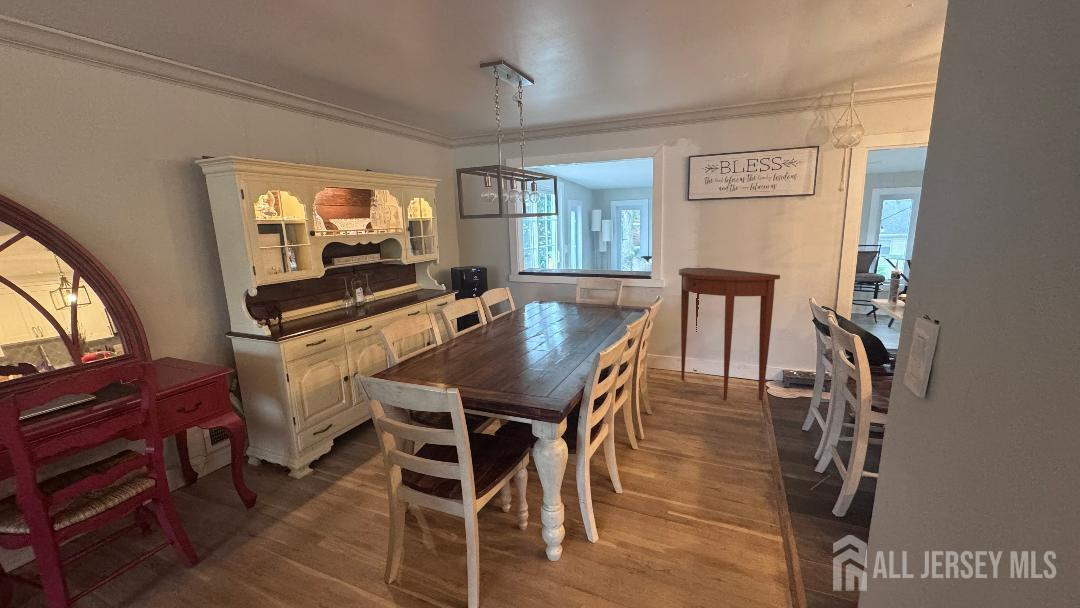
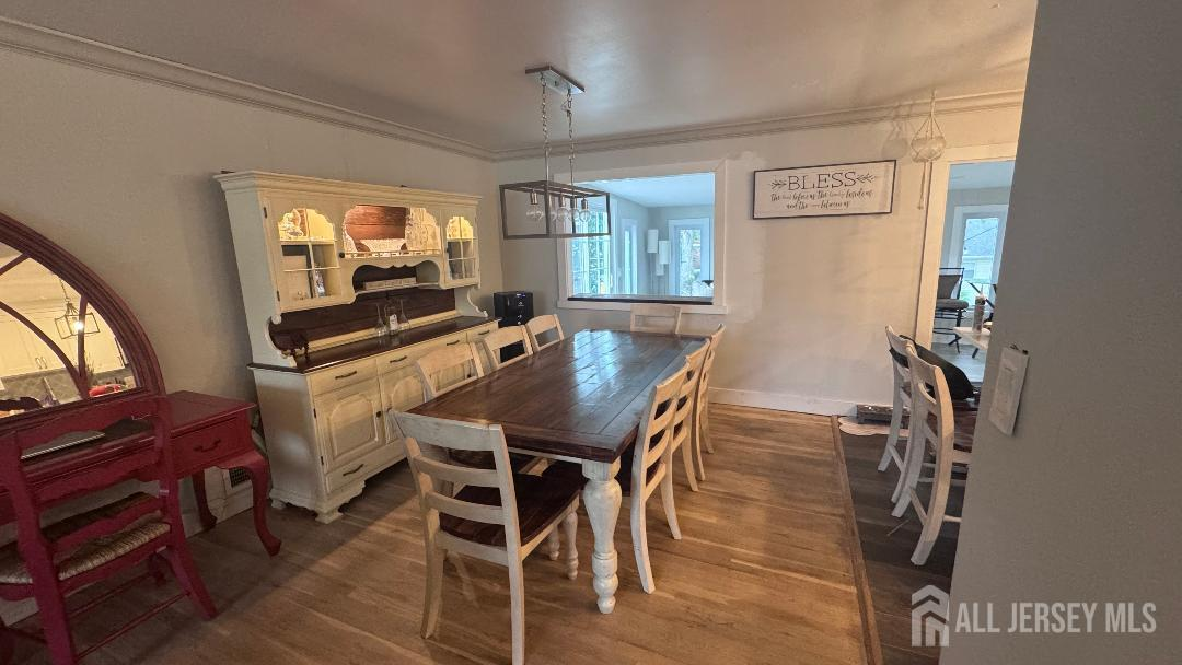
- console table (724, 331)
